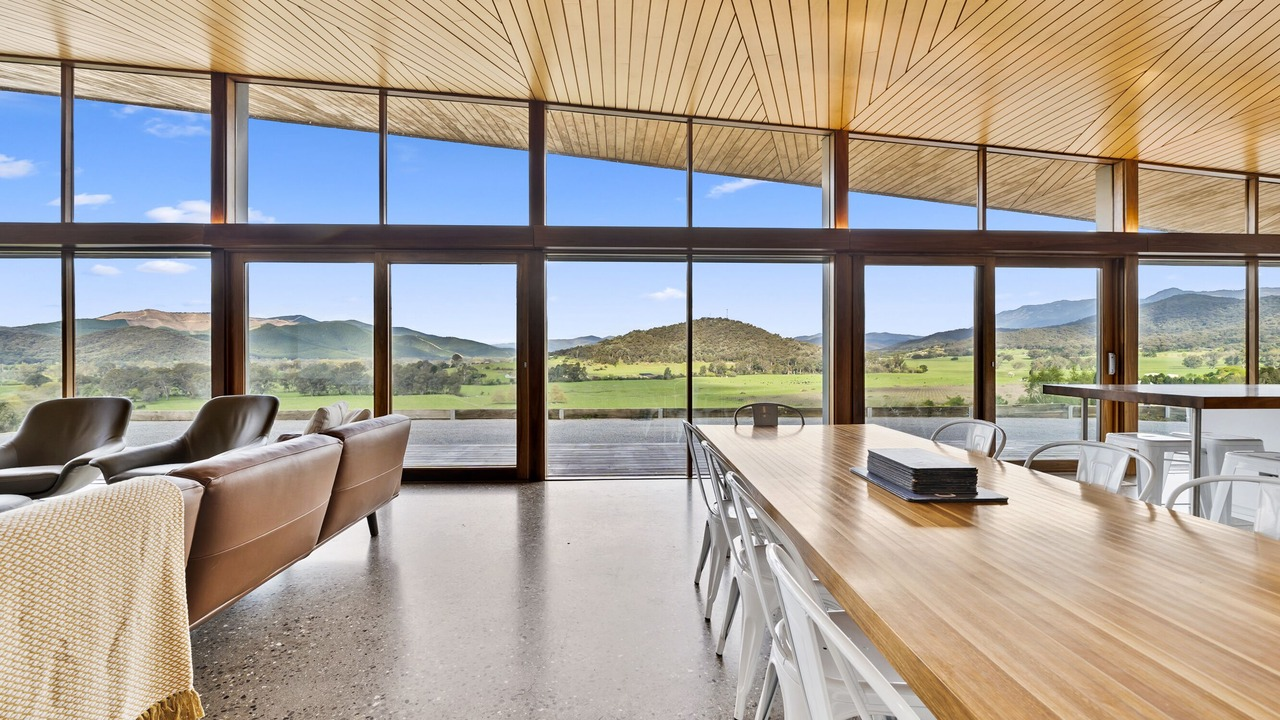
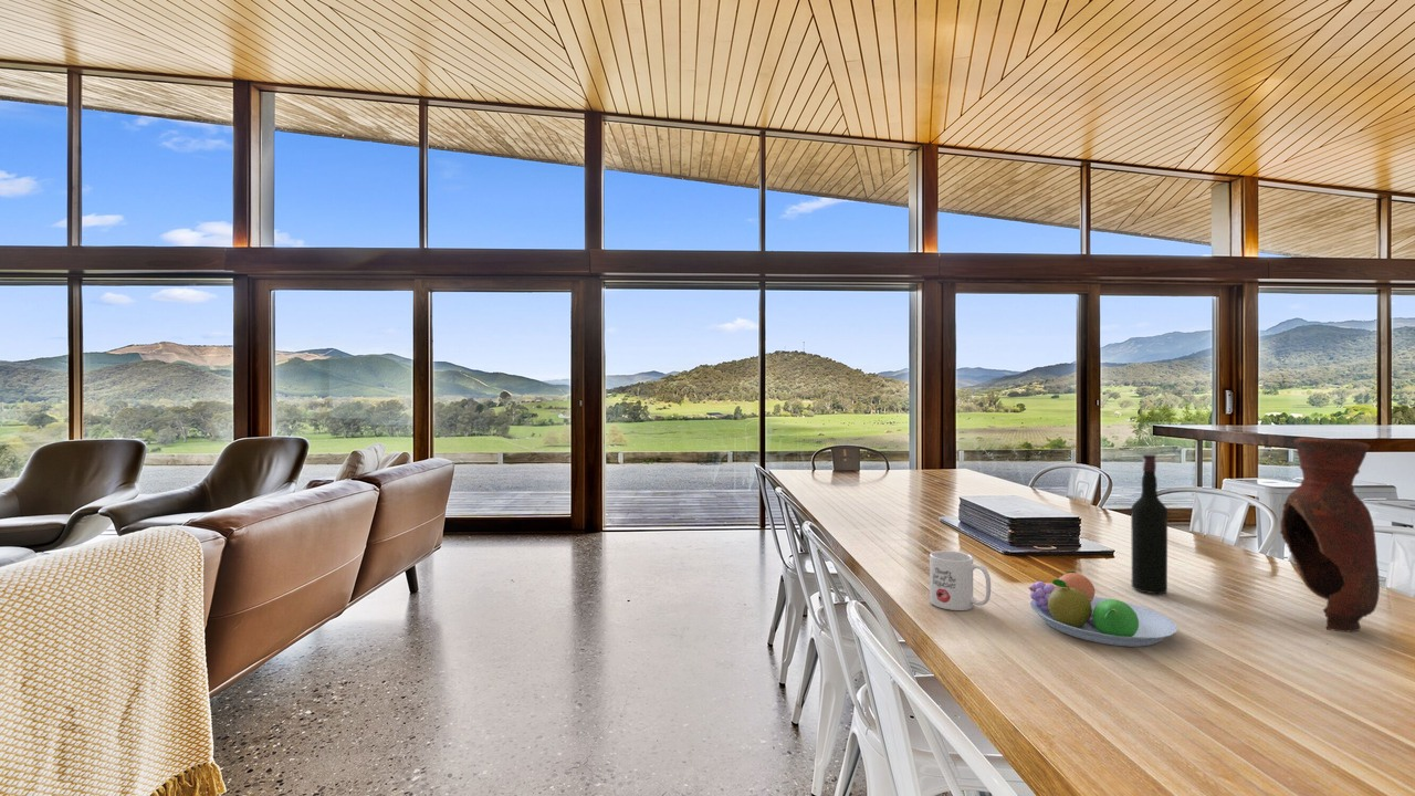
+ mug (960, 580)
+ fruit bowl (1098, 603)
+ vase (1325, 531)
+ wine bottle (1149, 522)
